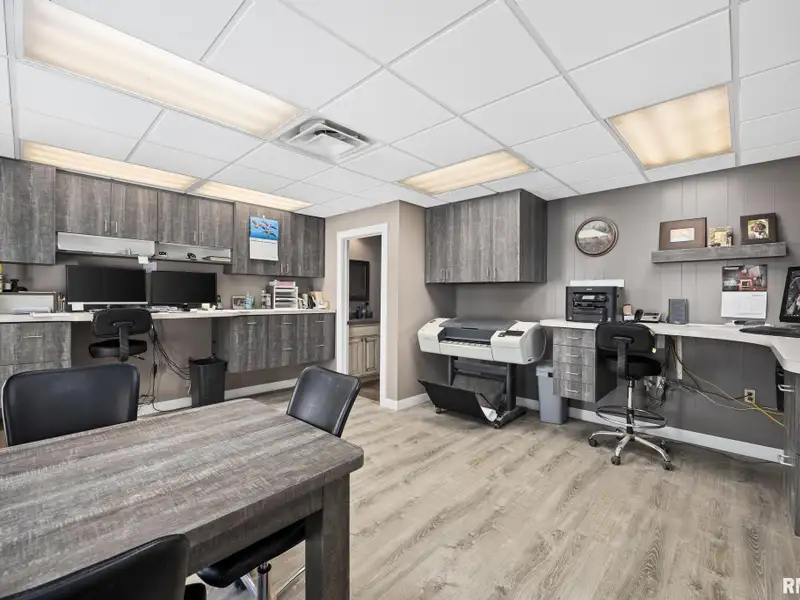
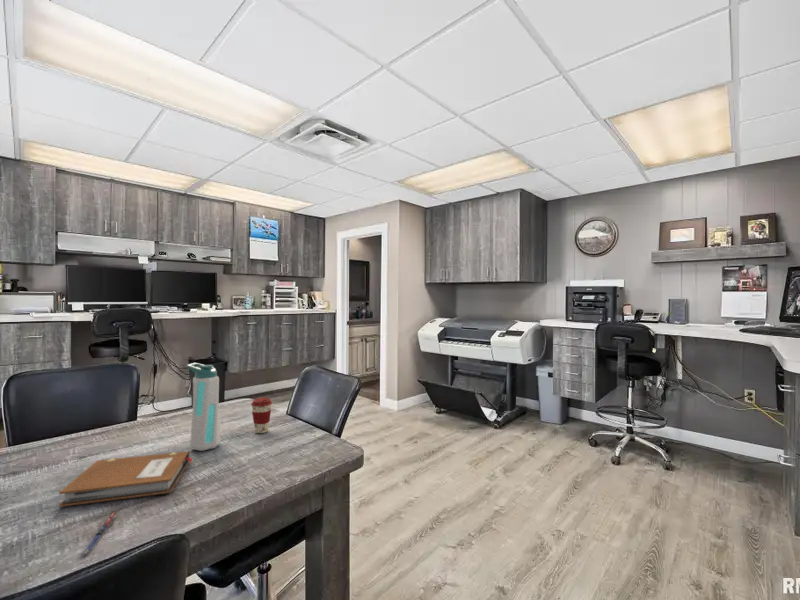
+ pen (100, 531)
+ water bottle (203, 405)
+ coffee cup (261, 415)
+ notebook (135, 474)
